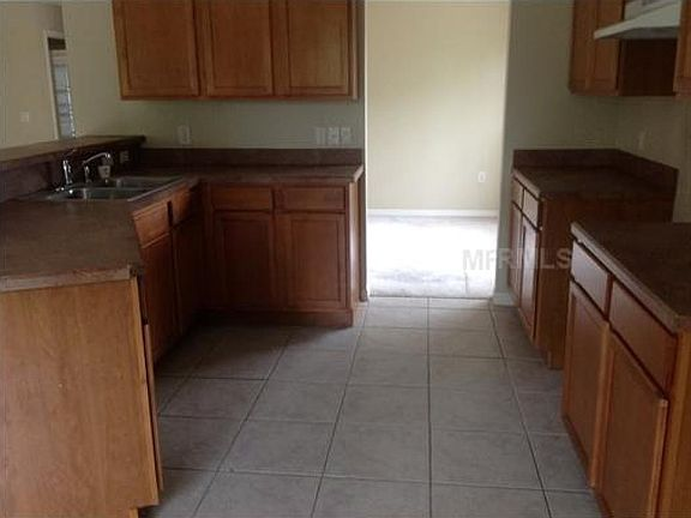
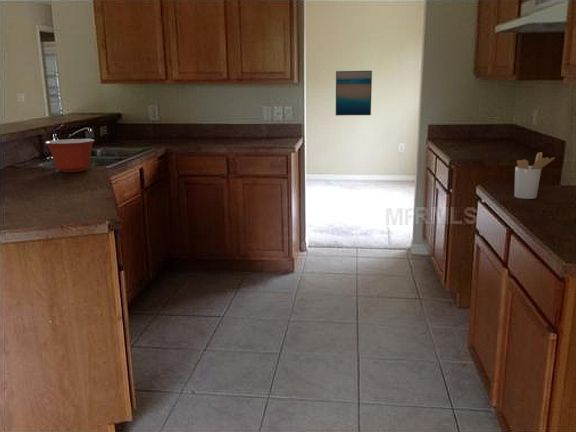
+ mixing bowl (71, 155)
+ wall art (353, 93)
+ utensil holder (532, 175)
